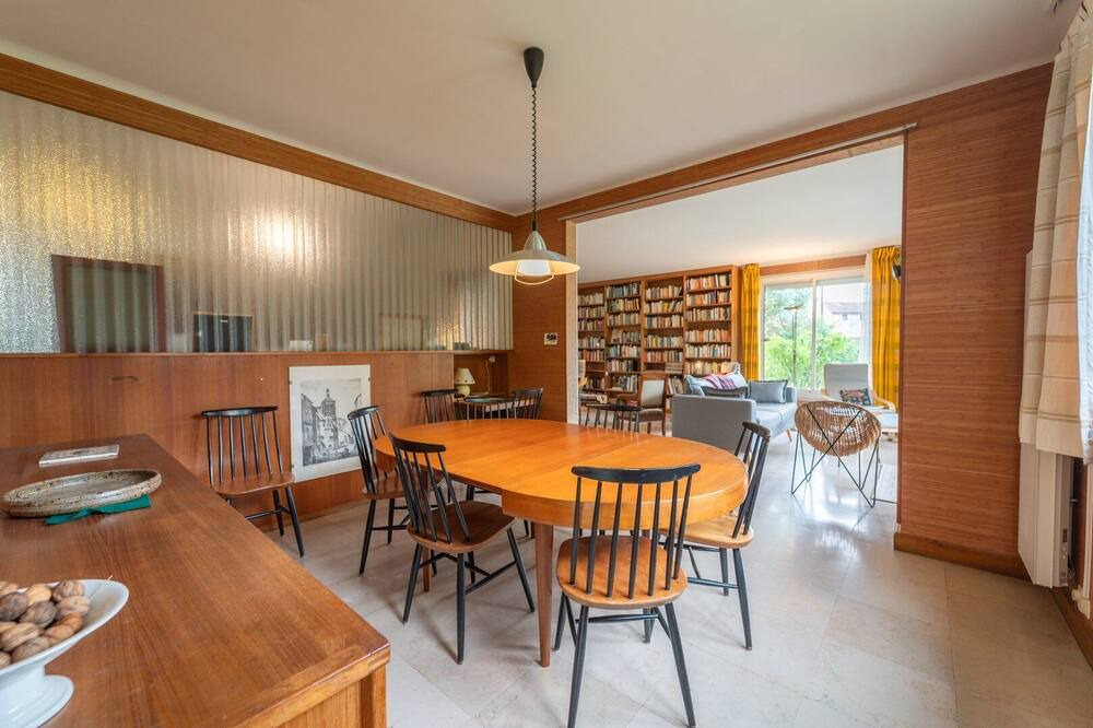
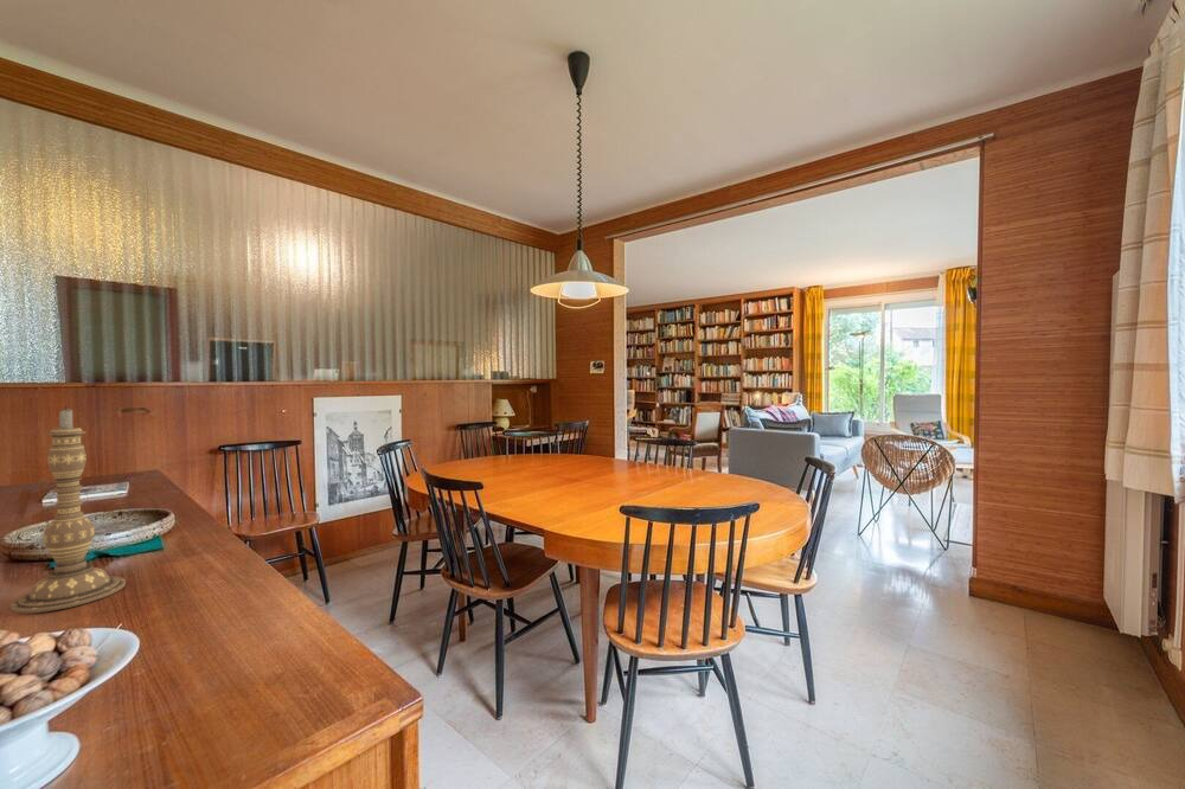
+ candlestick (68, 500)
